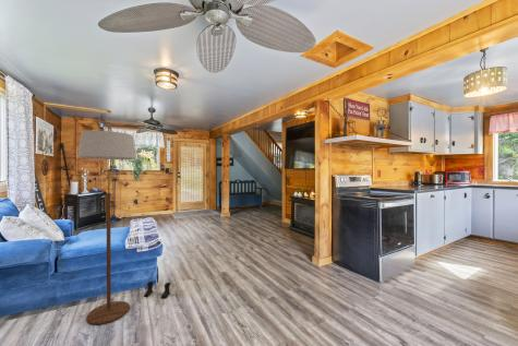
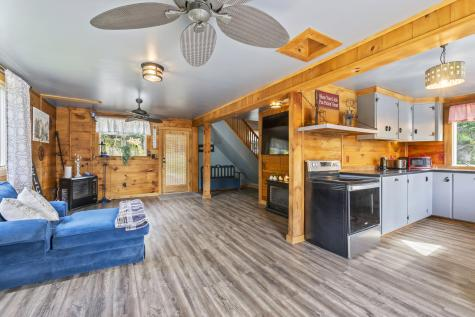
- floor lamp (109, 217)
- boots (152, 288)
